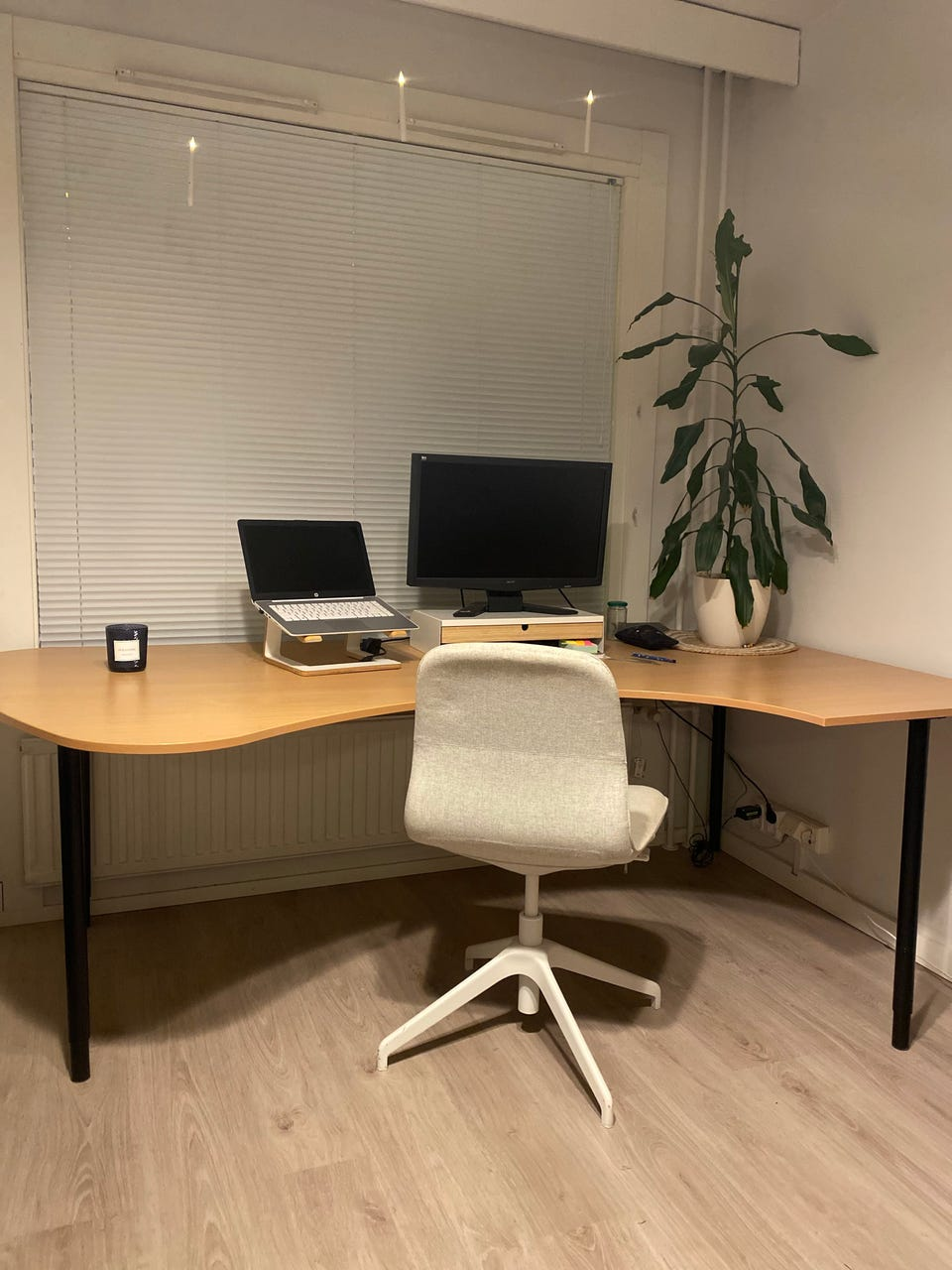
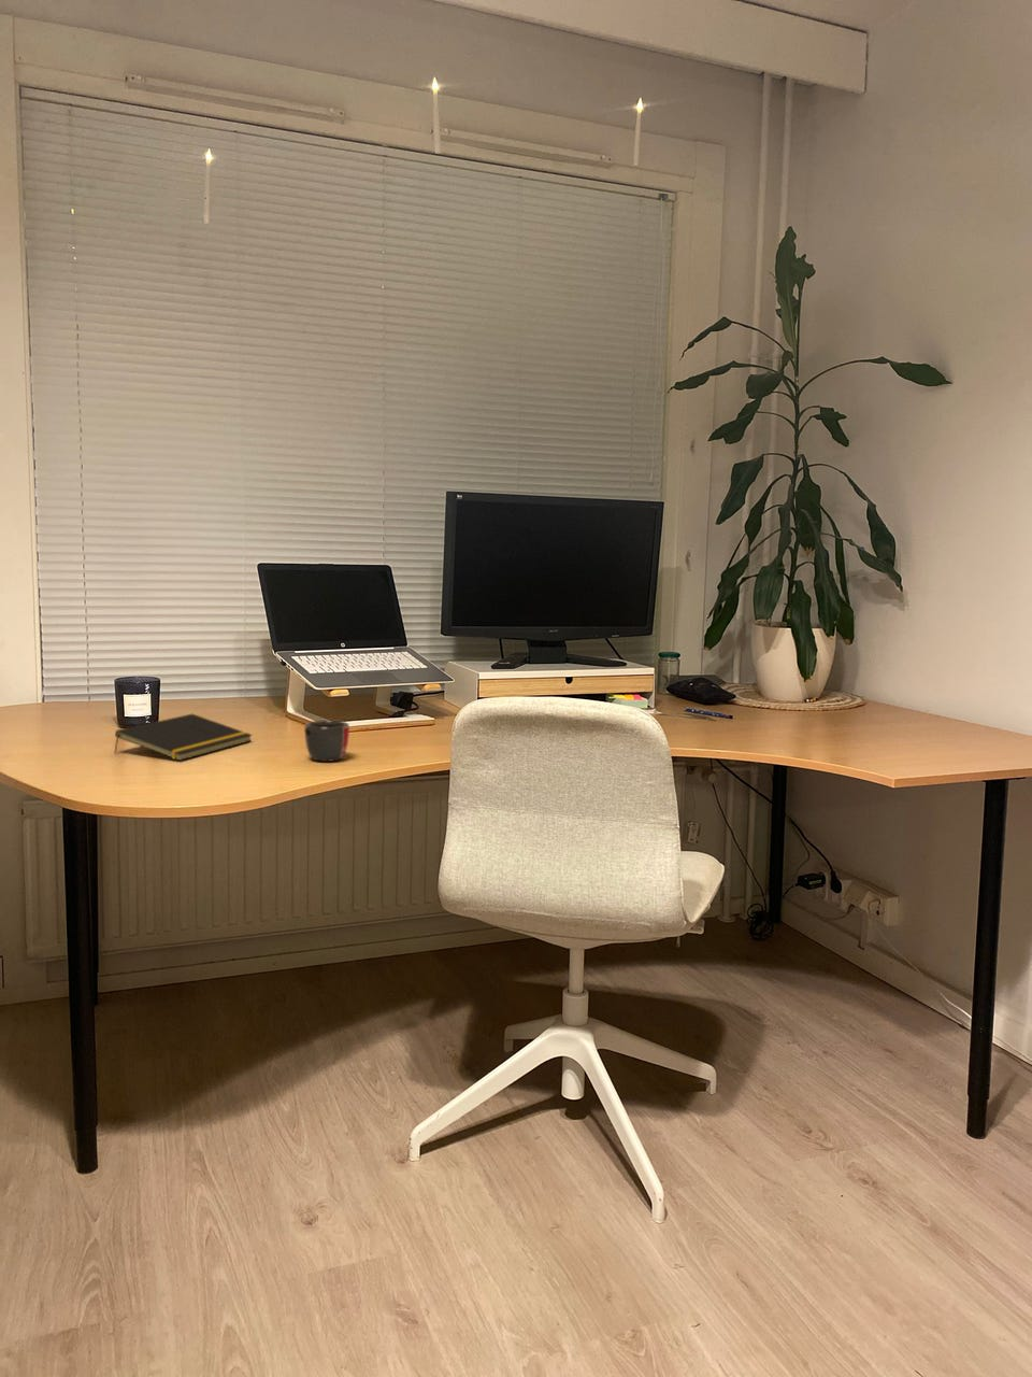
+ mug (327, 739)
+ notepad (186, 735)
